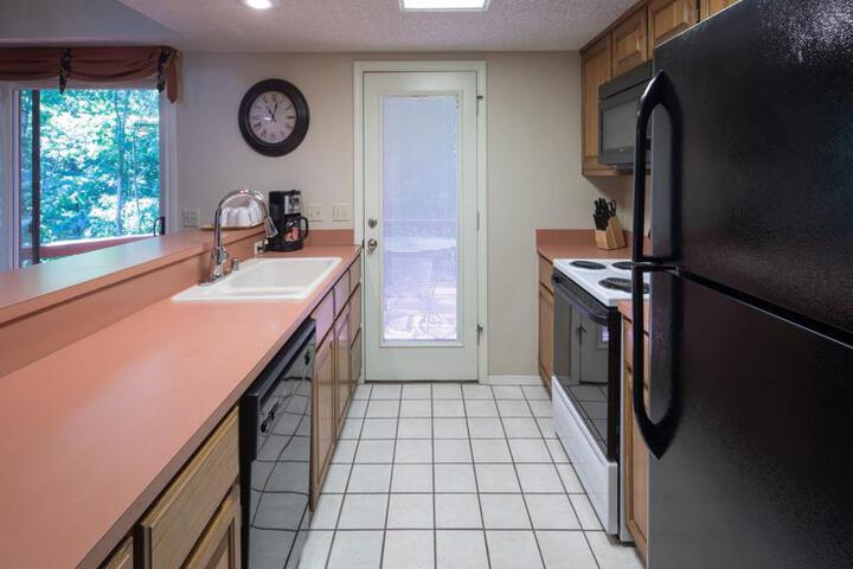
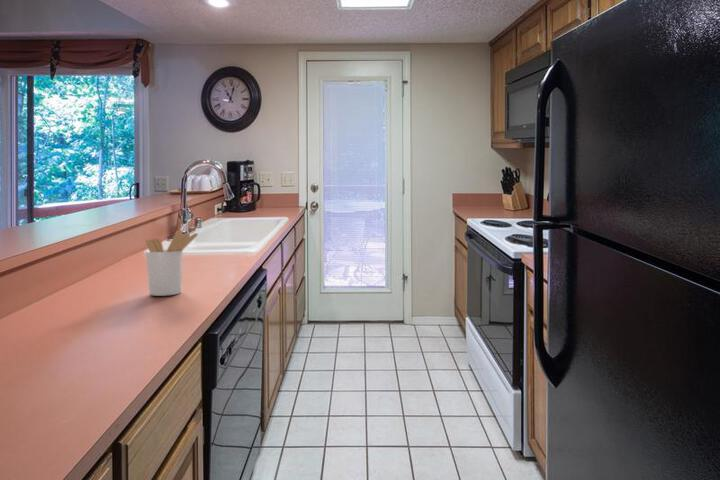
+ utensil holder (171, 261)
